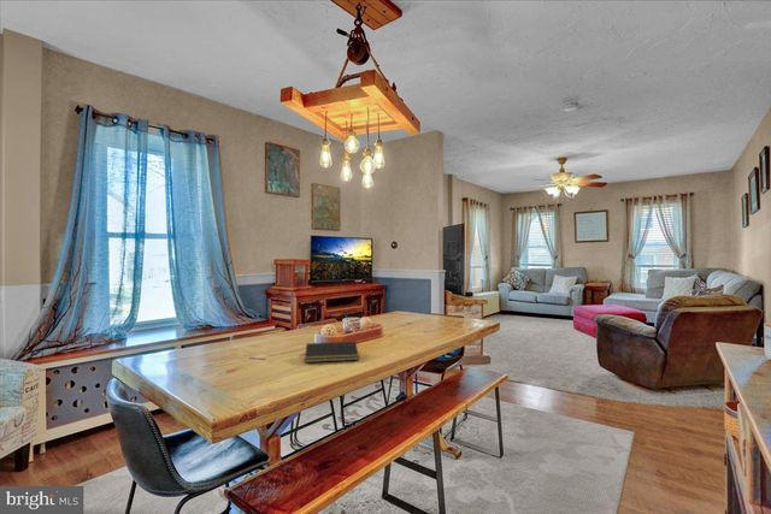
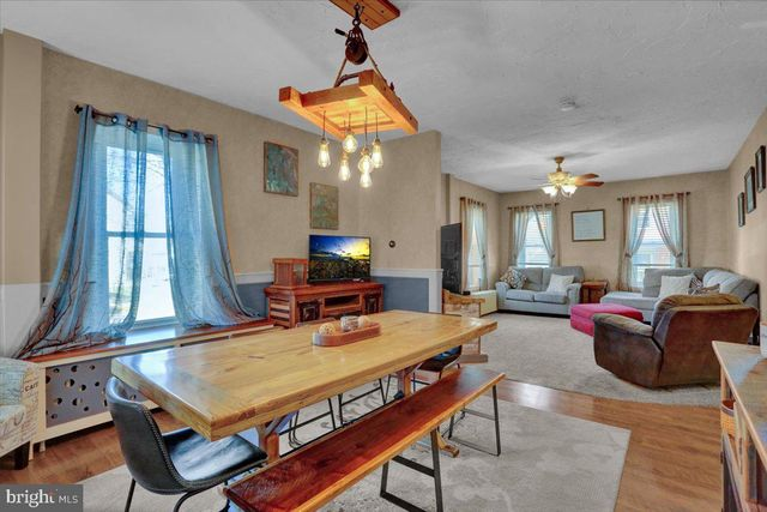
- notepad (331, 350)
